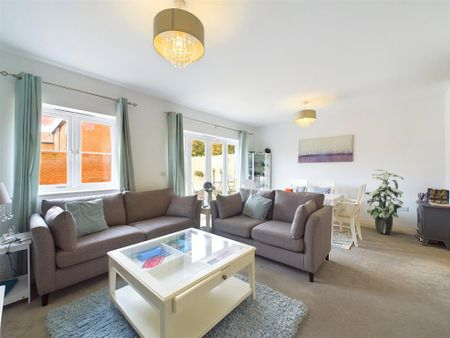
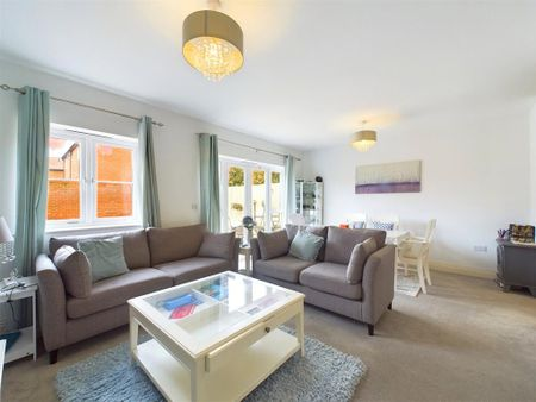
- indoor plant (382, 200)
